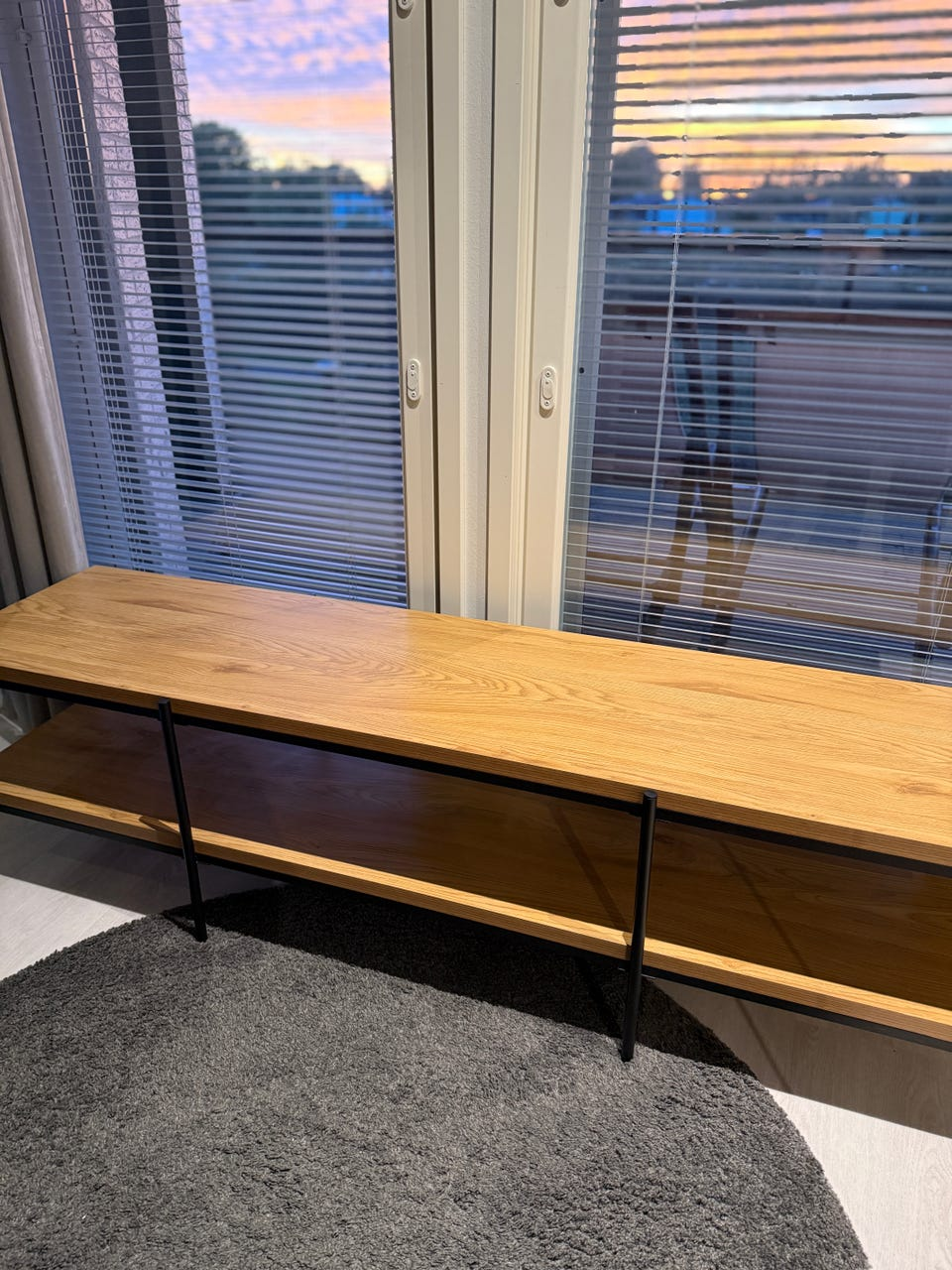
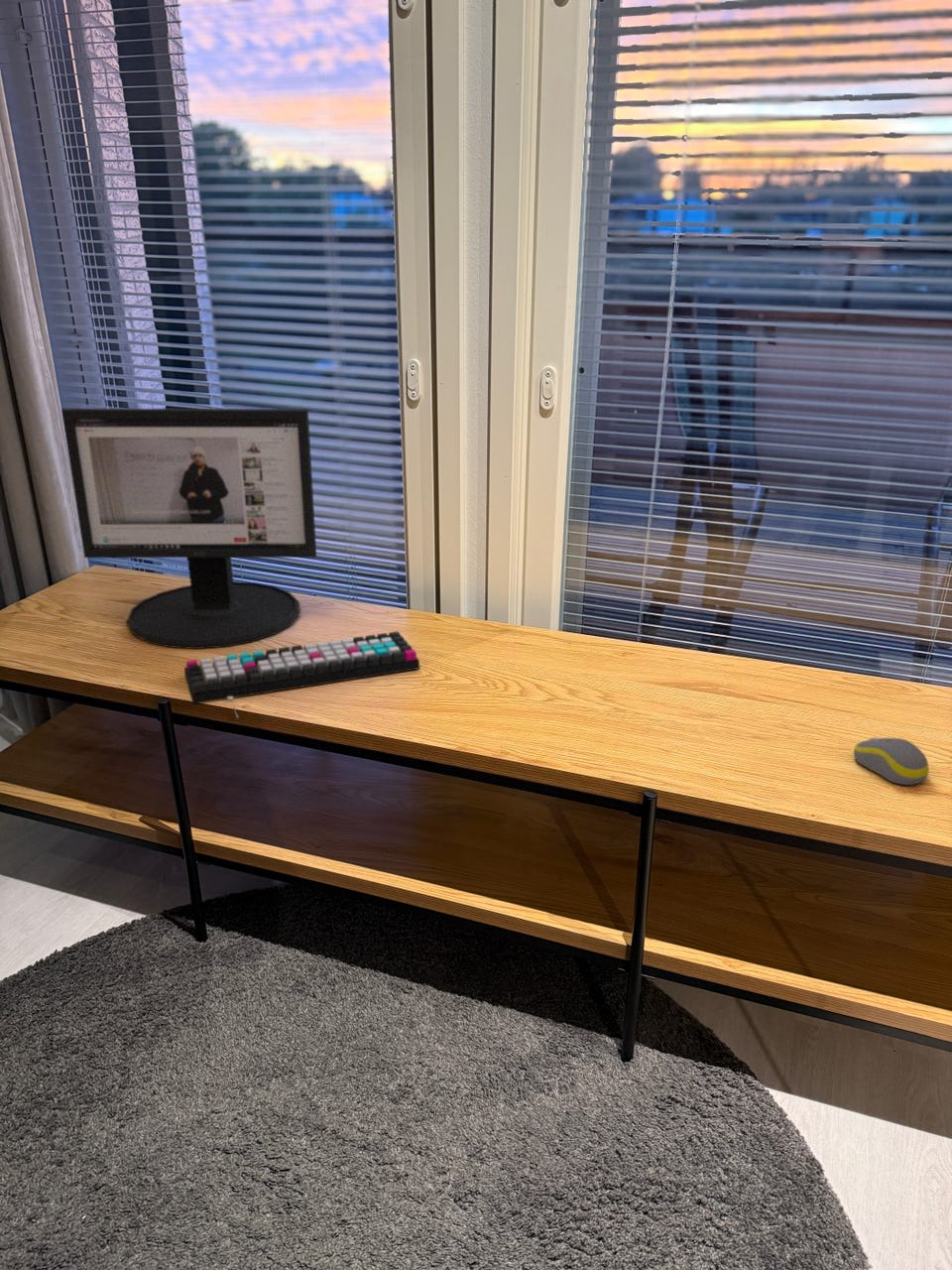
+ computer monitor (193, 515)
+ computer mouse (892, 754)
+ keyboard (307, 673)
